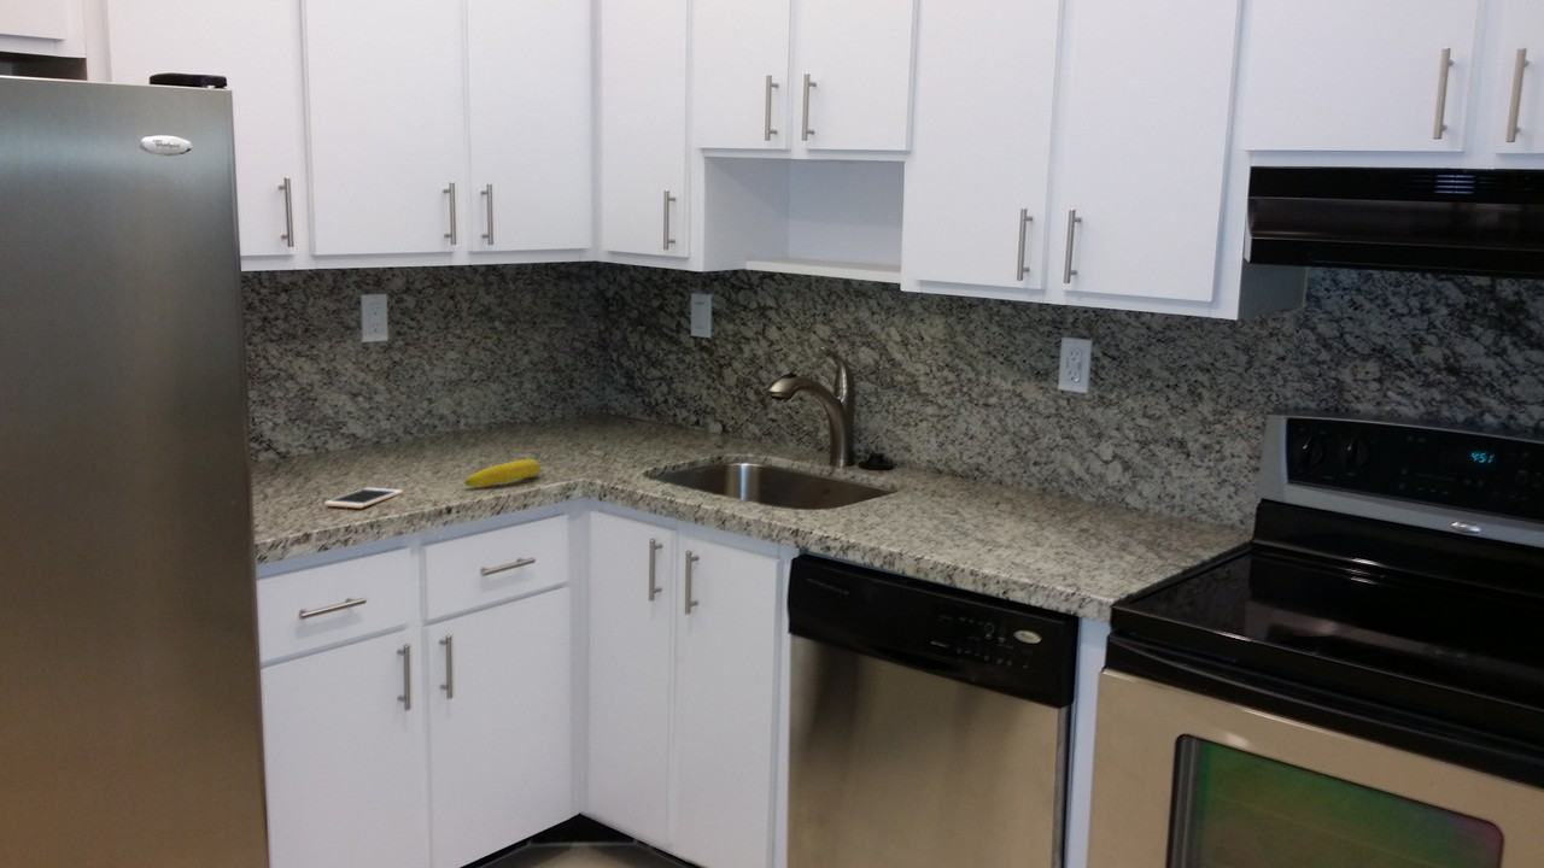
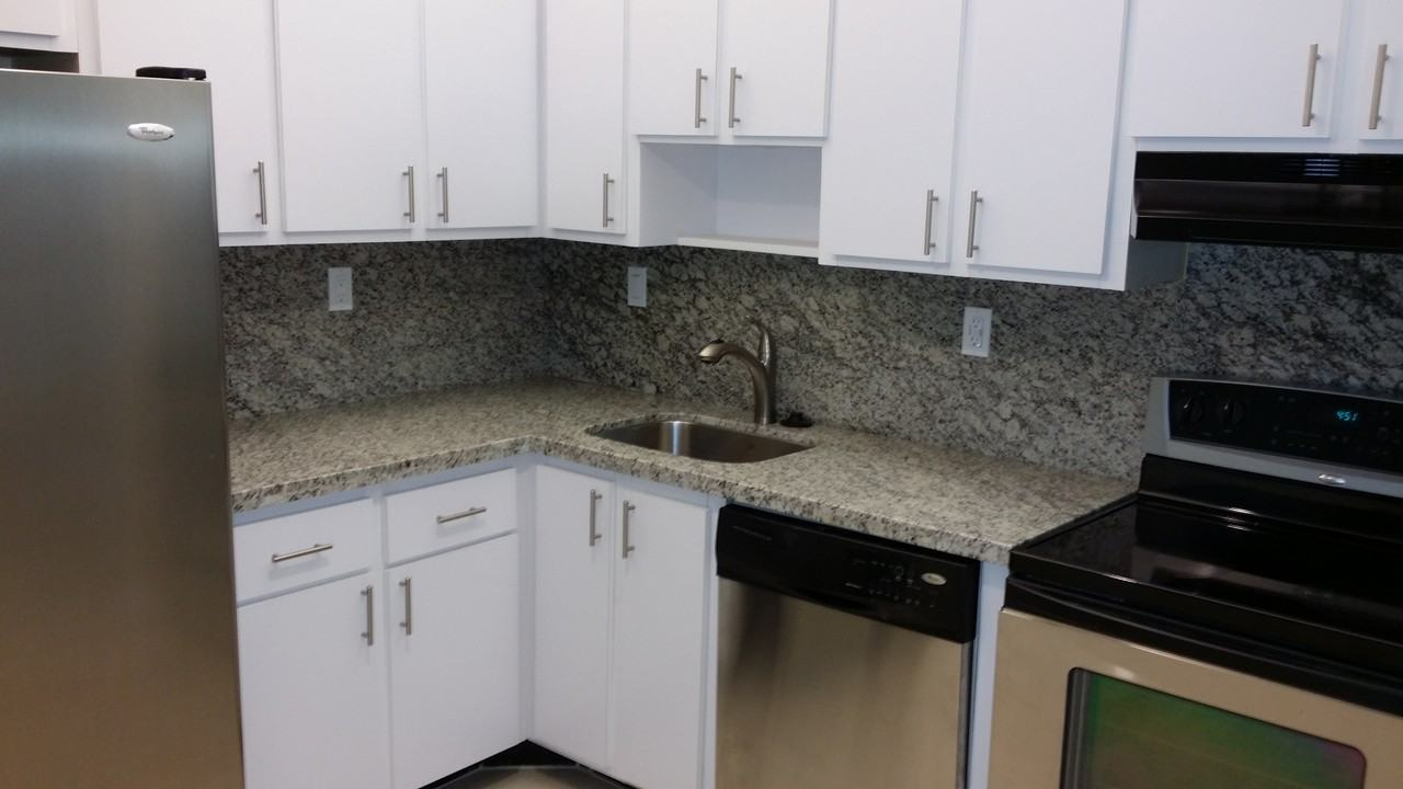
- cell phone (364, 497)
- fruit (508, 470)
